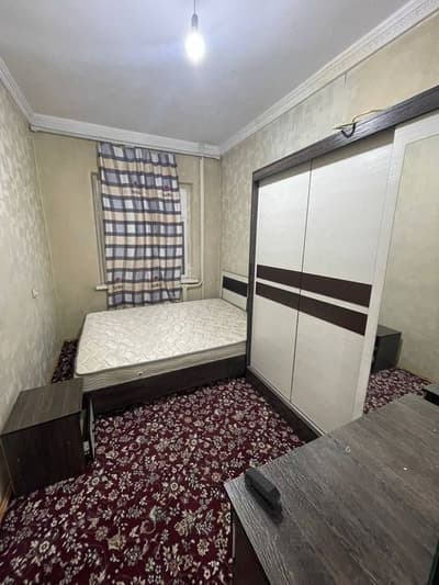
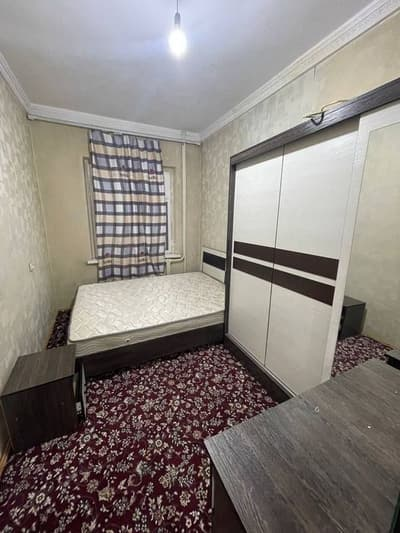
- stapler (262, 486)
